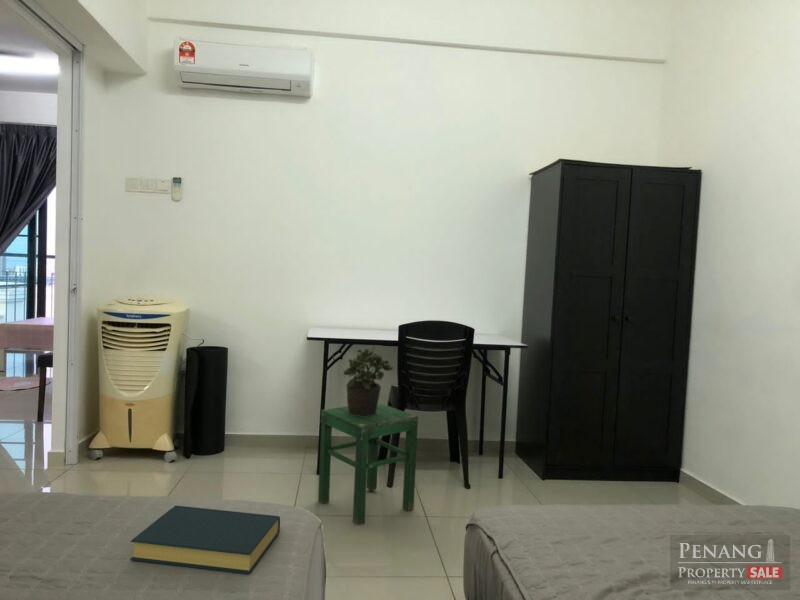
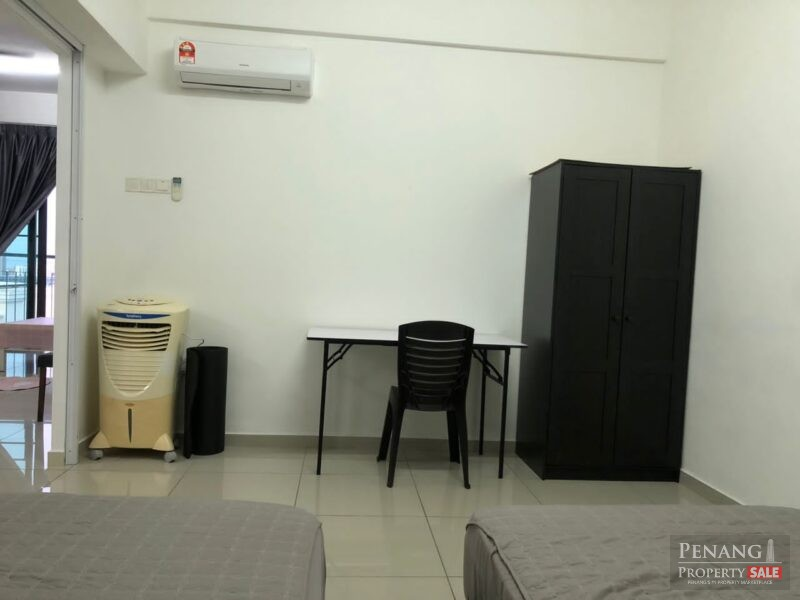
- stool (366, 459)
- potted plant (366, 379)
- hardback book (209, 536)
